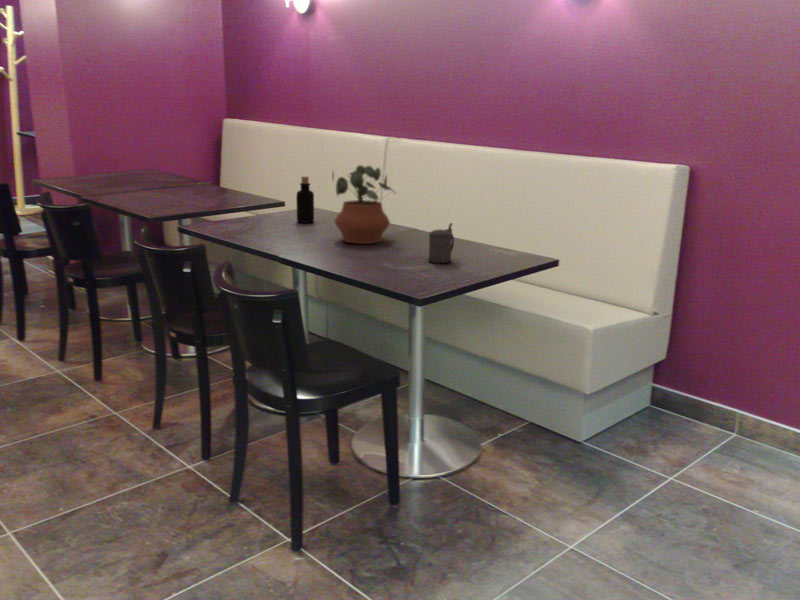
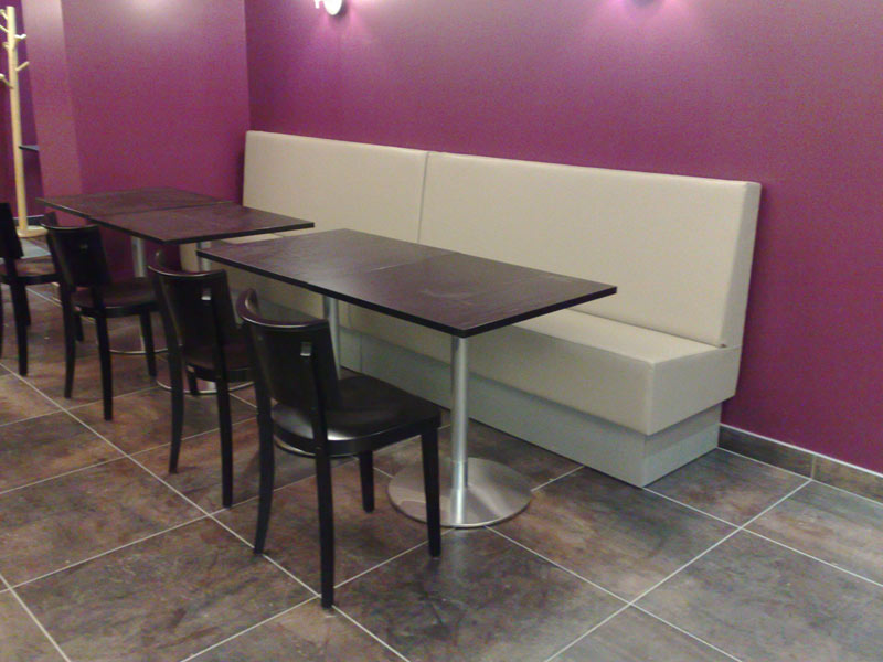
- bottle (305, 199)
- beer stein (443, 242)
- potted plant (366, 202)
